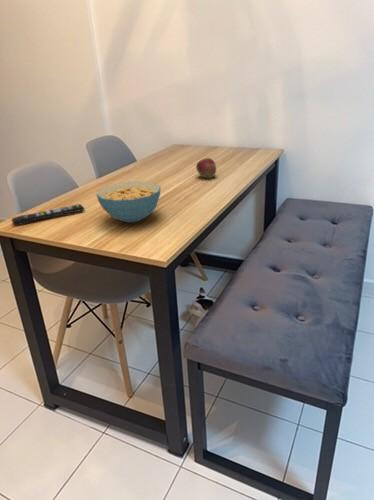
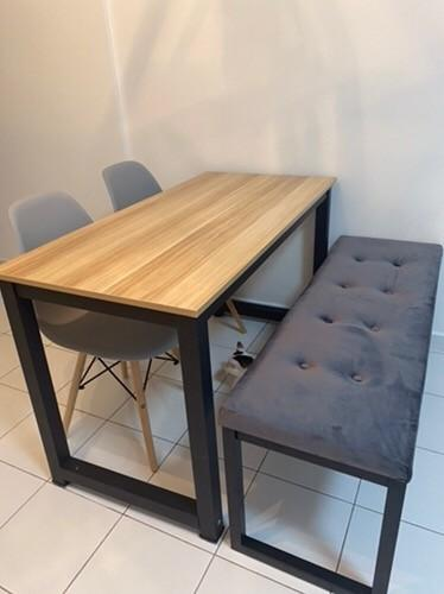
- fruit (206, 167)
- remote control (48, 214)
- cereal bowl (130, 204)
